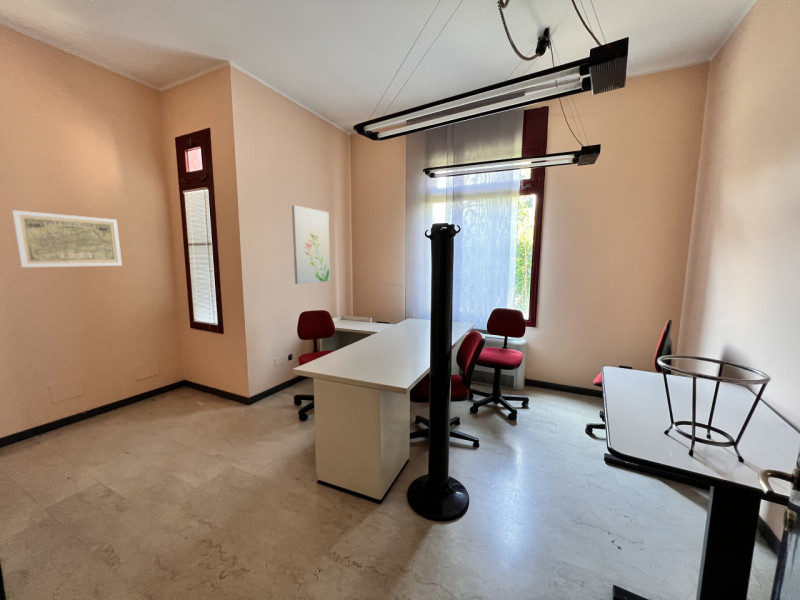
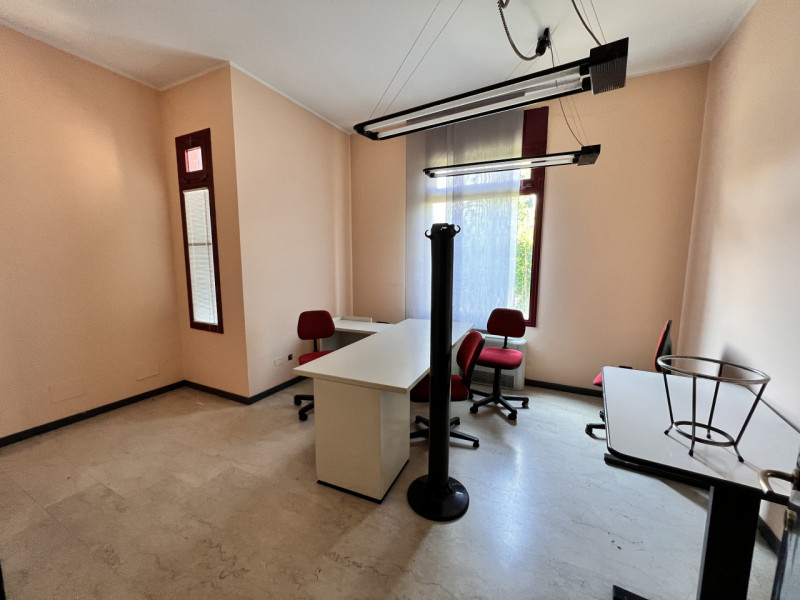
- map (73, 241)
- wall art (312, 246)
